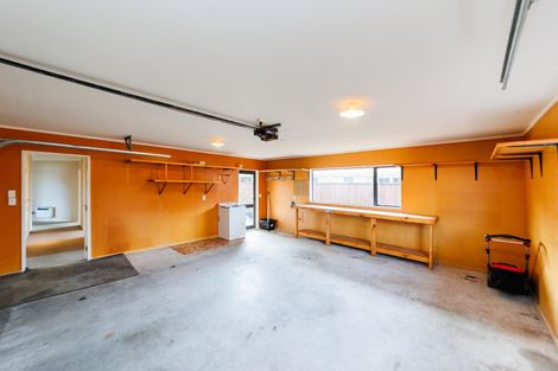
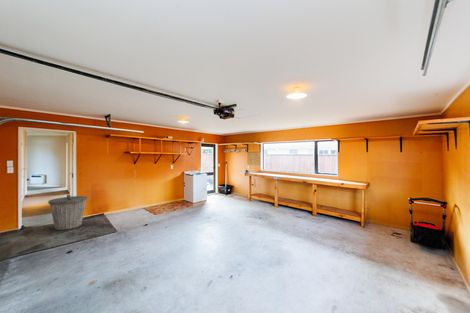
+ trash can (68, 210)
